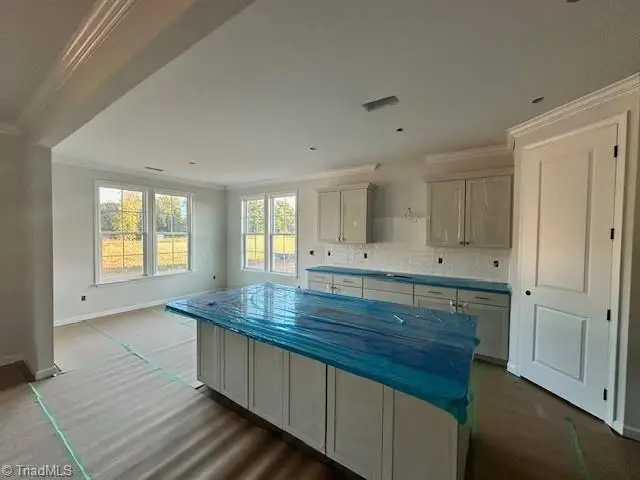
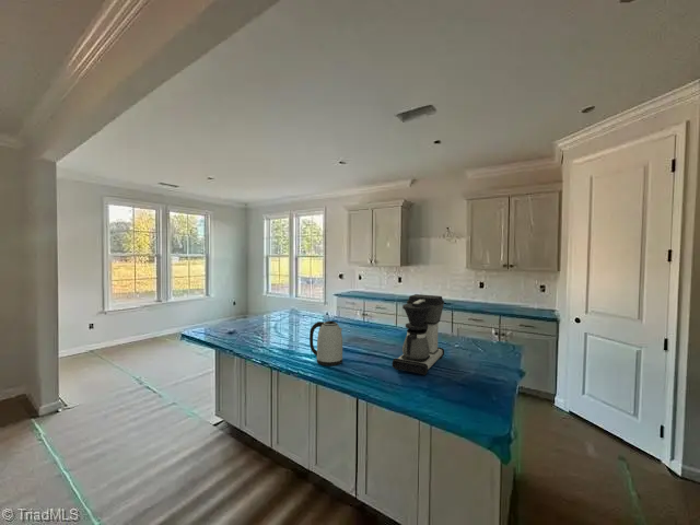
+ kettle (325, 340)
+ coffee maker (420, 330)
